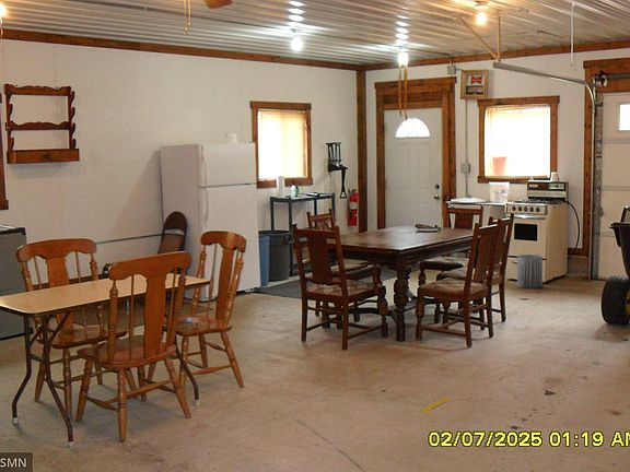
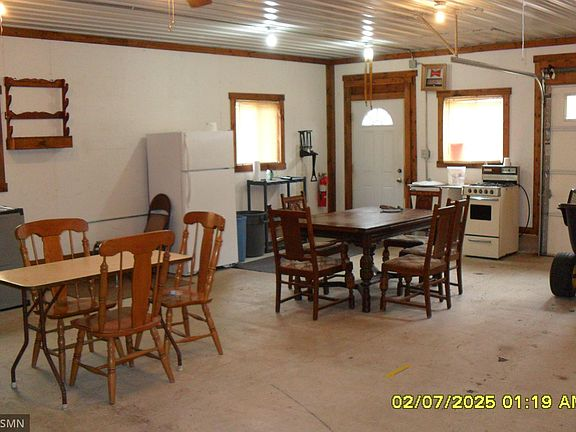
- trash can (529, 271)
